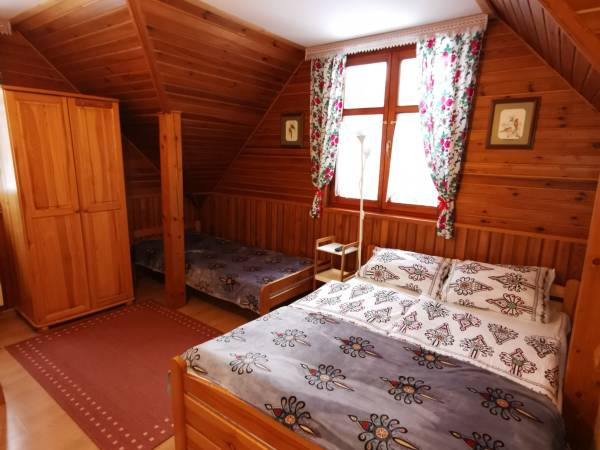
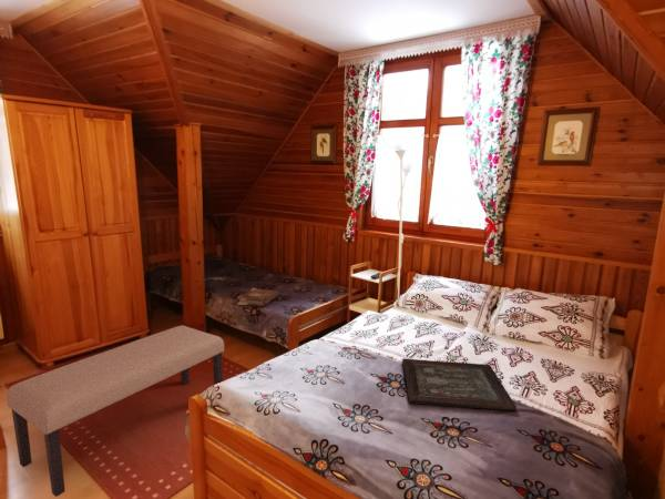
+ bench (133, 390)
+ book (258, 297)
+ tray (452, 381)
